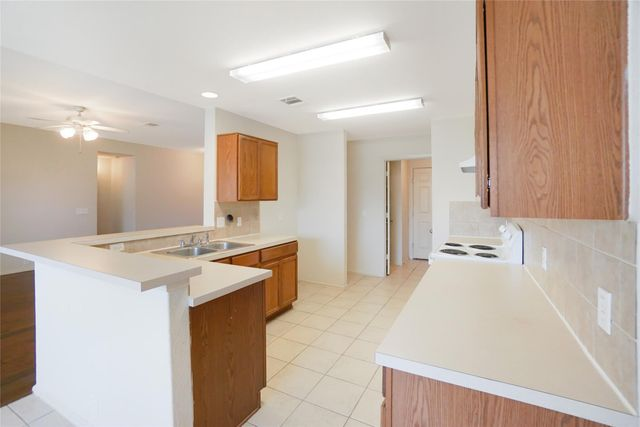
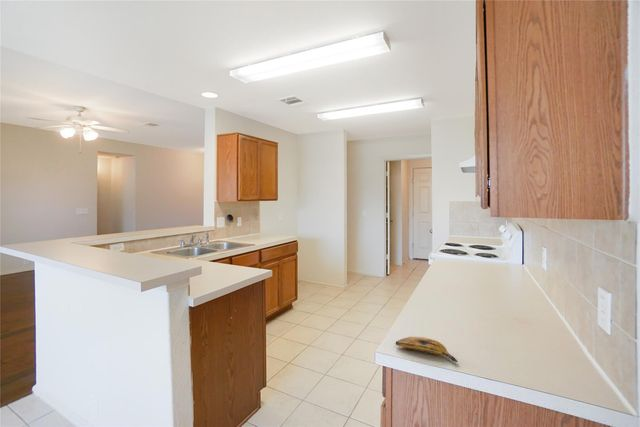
+ banana (426, 346)
